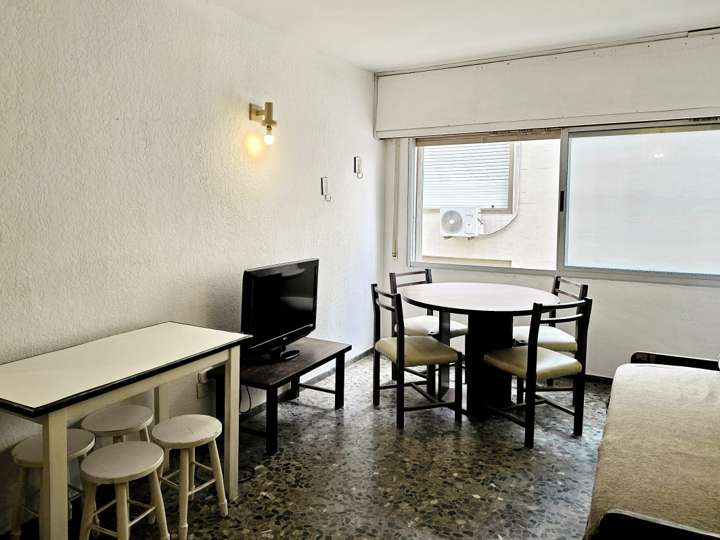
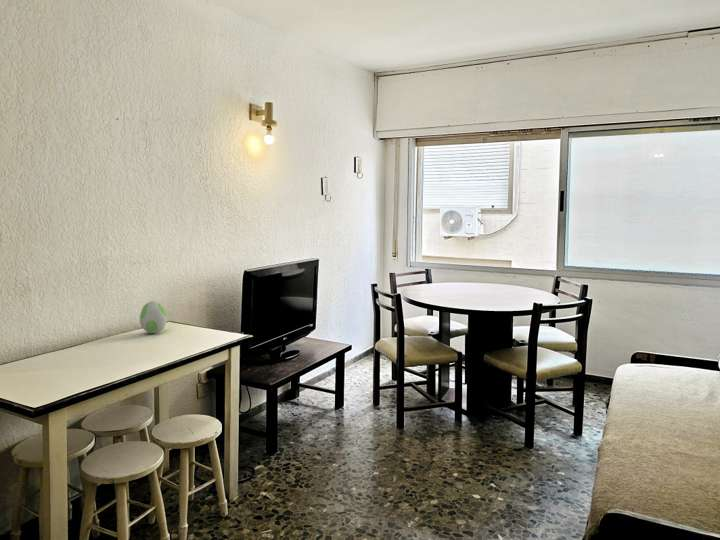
+ decorative egg (153, 317)
